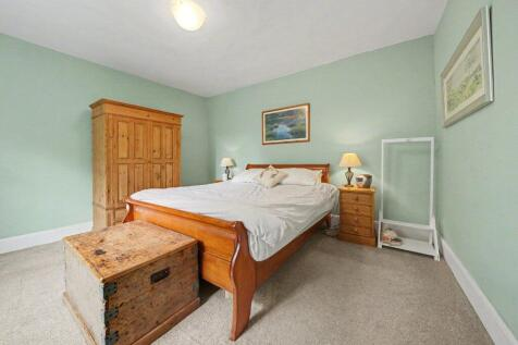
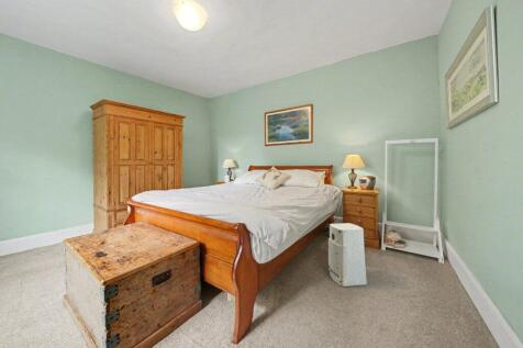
+ air purifier (346, 252)
